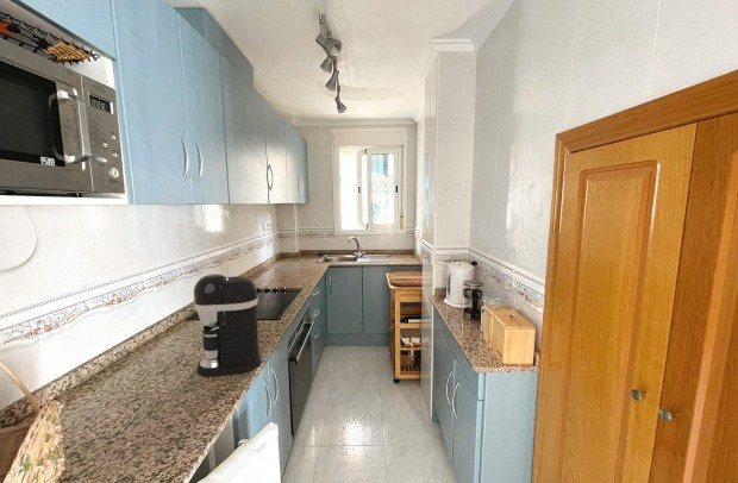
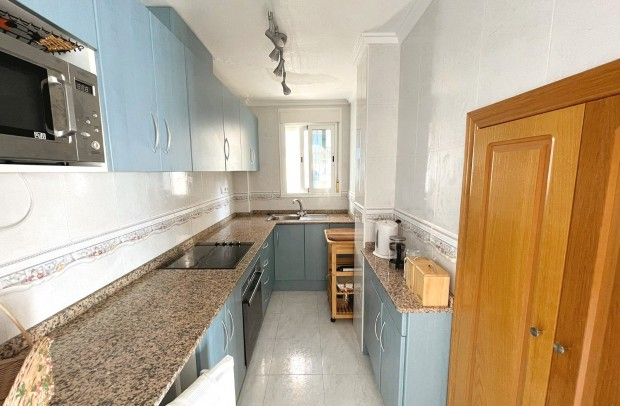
- coffee maker (227, 320)
